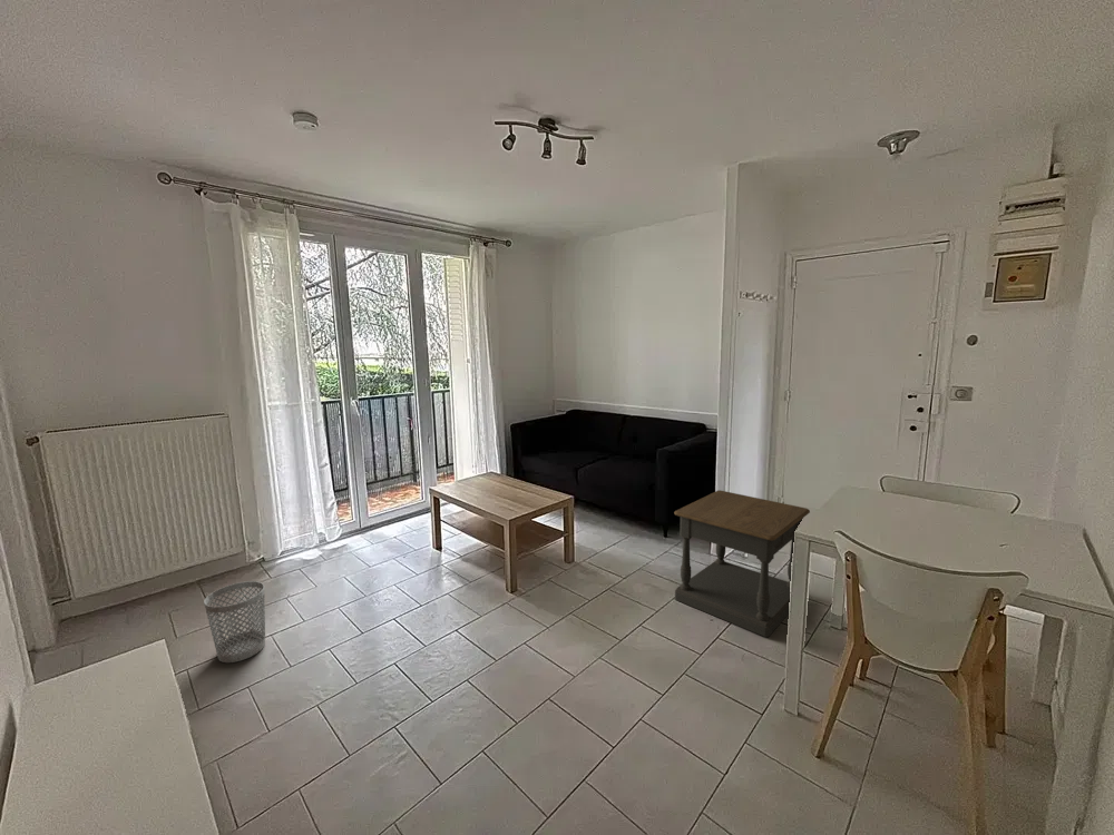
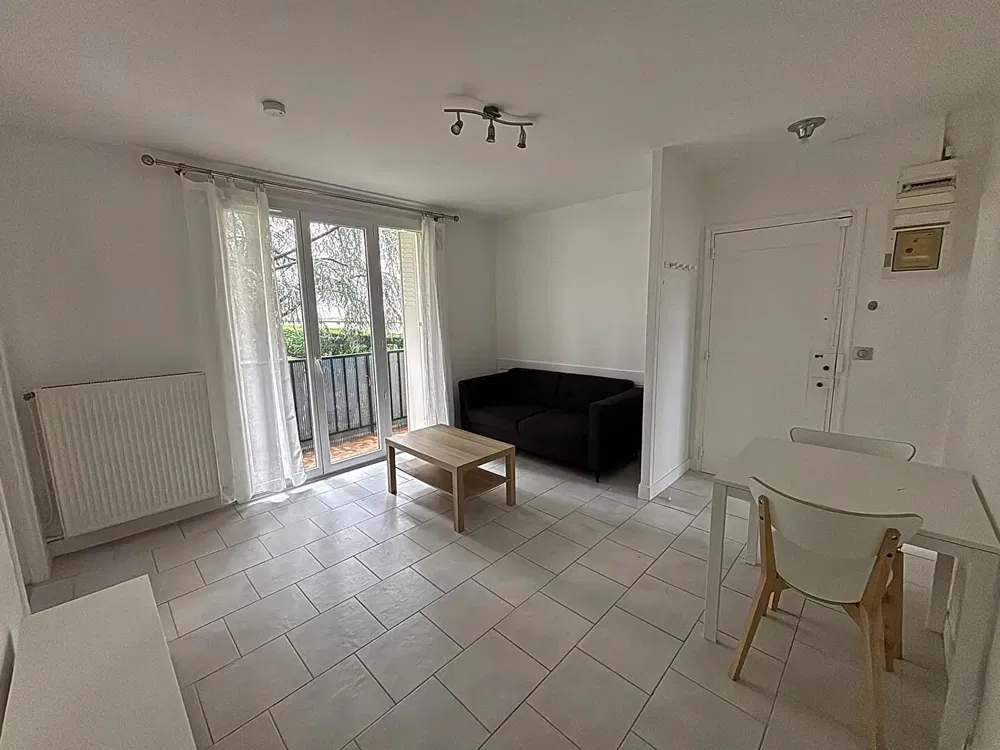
- side table (742, 551)
- wastebasket (238, 621)
